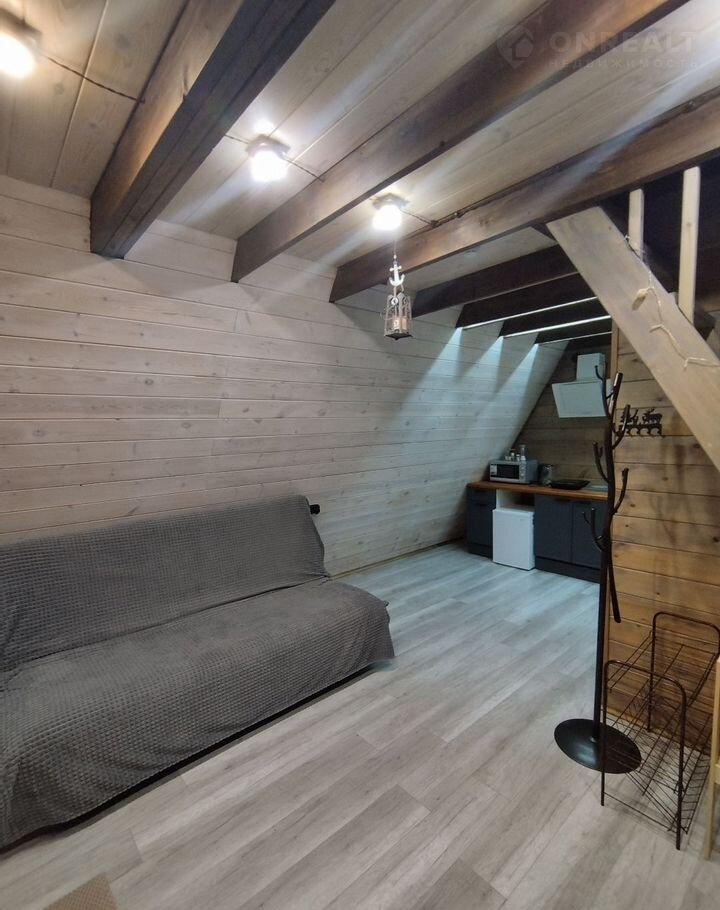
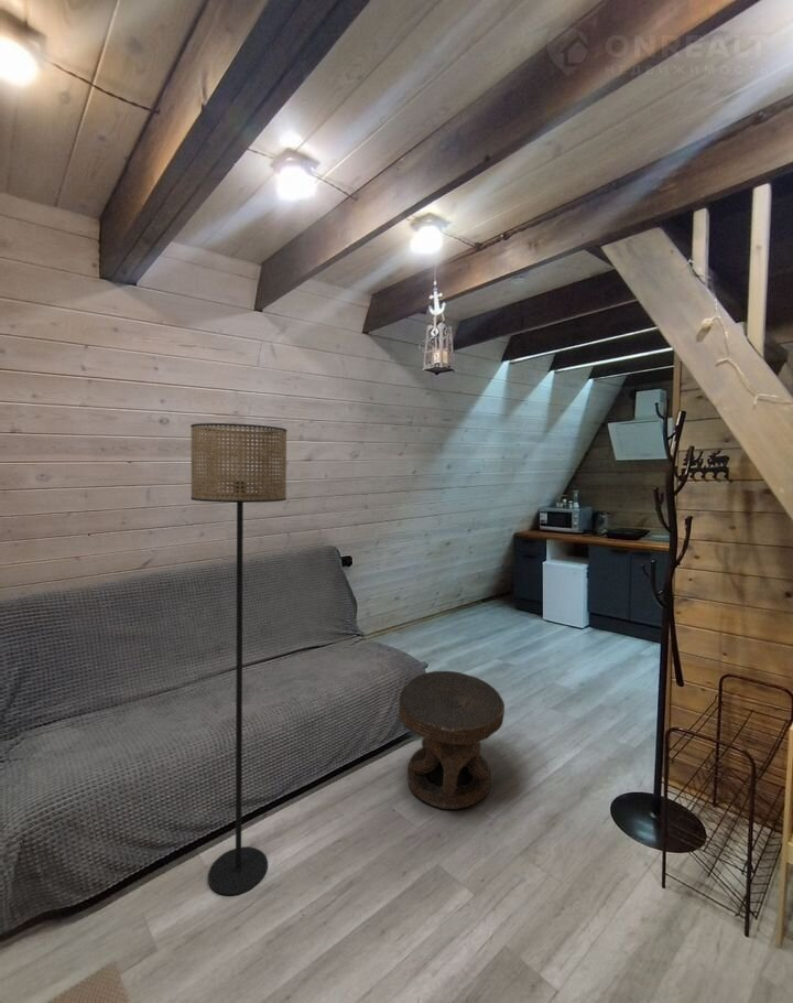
+ floor lamp (239, 656)
+ side table (449, 736)
